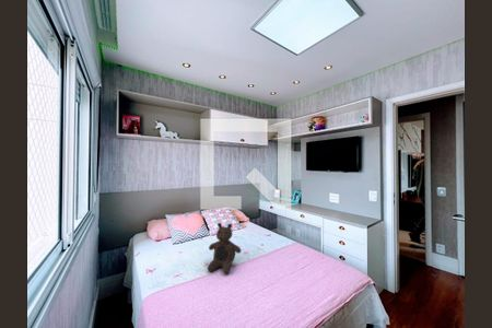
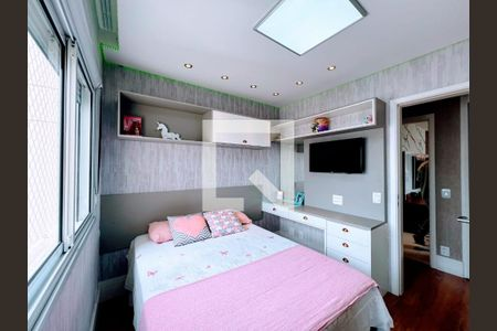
- teddy bear (222, 246)
